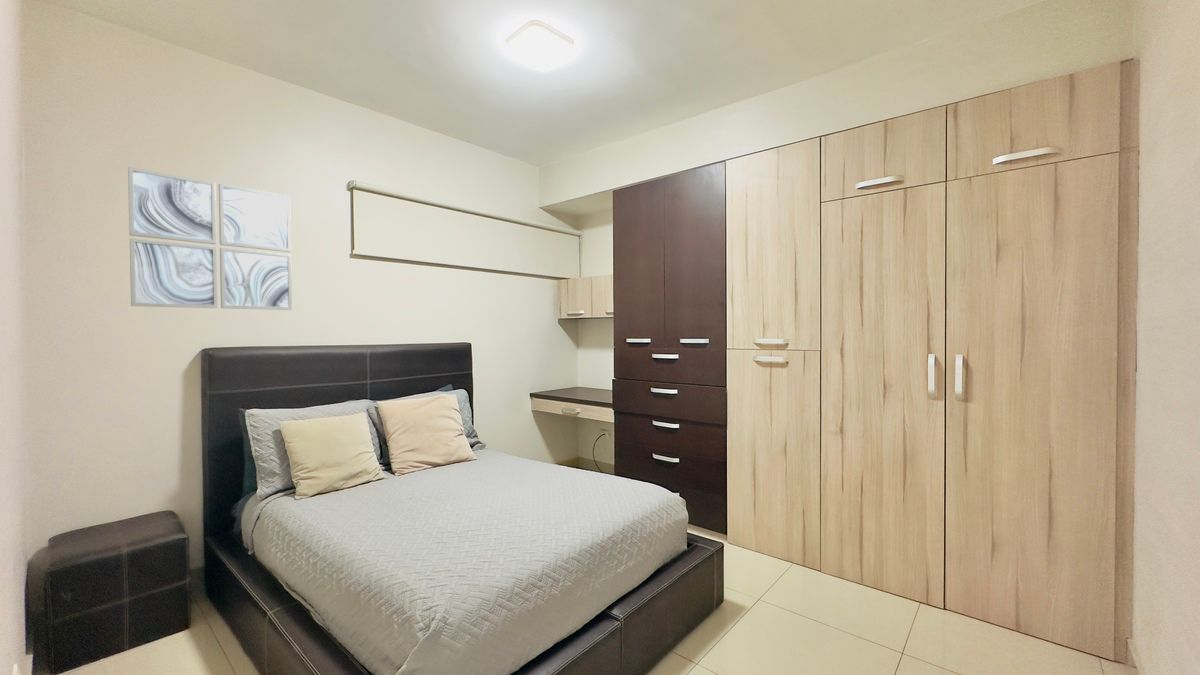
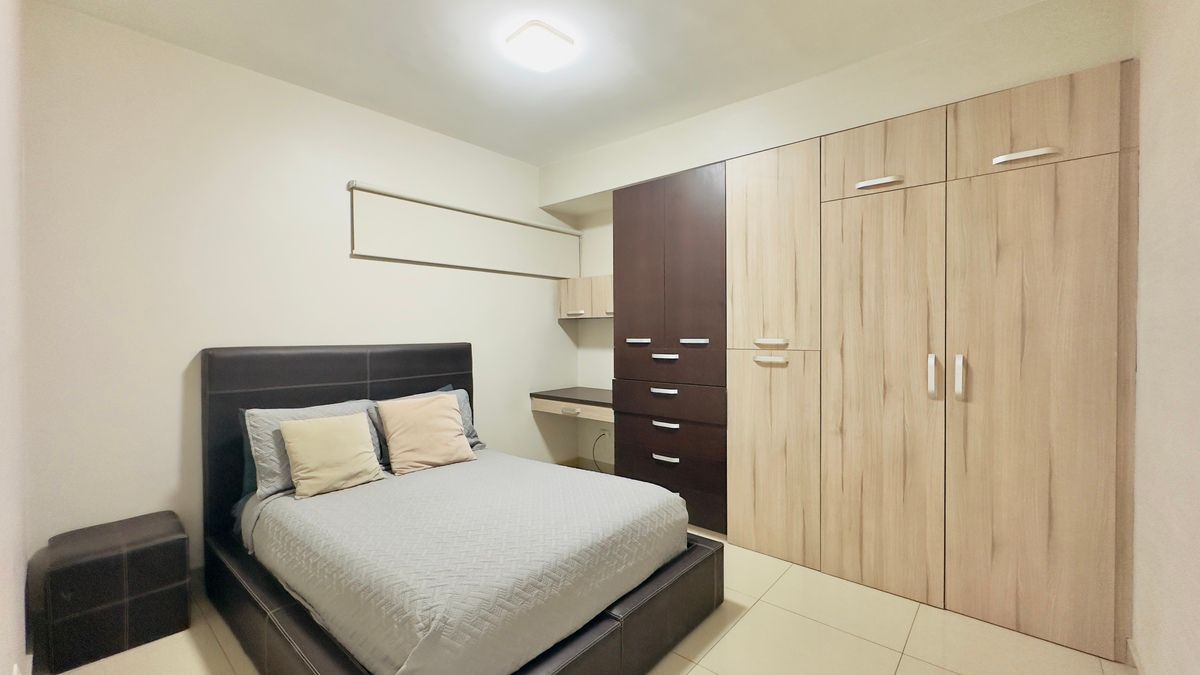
- wall art (220, 244)
